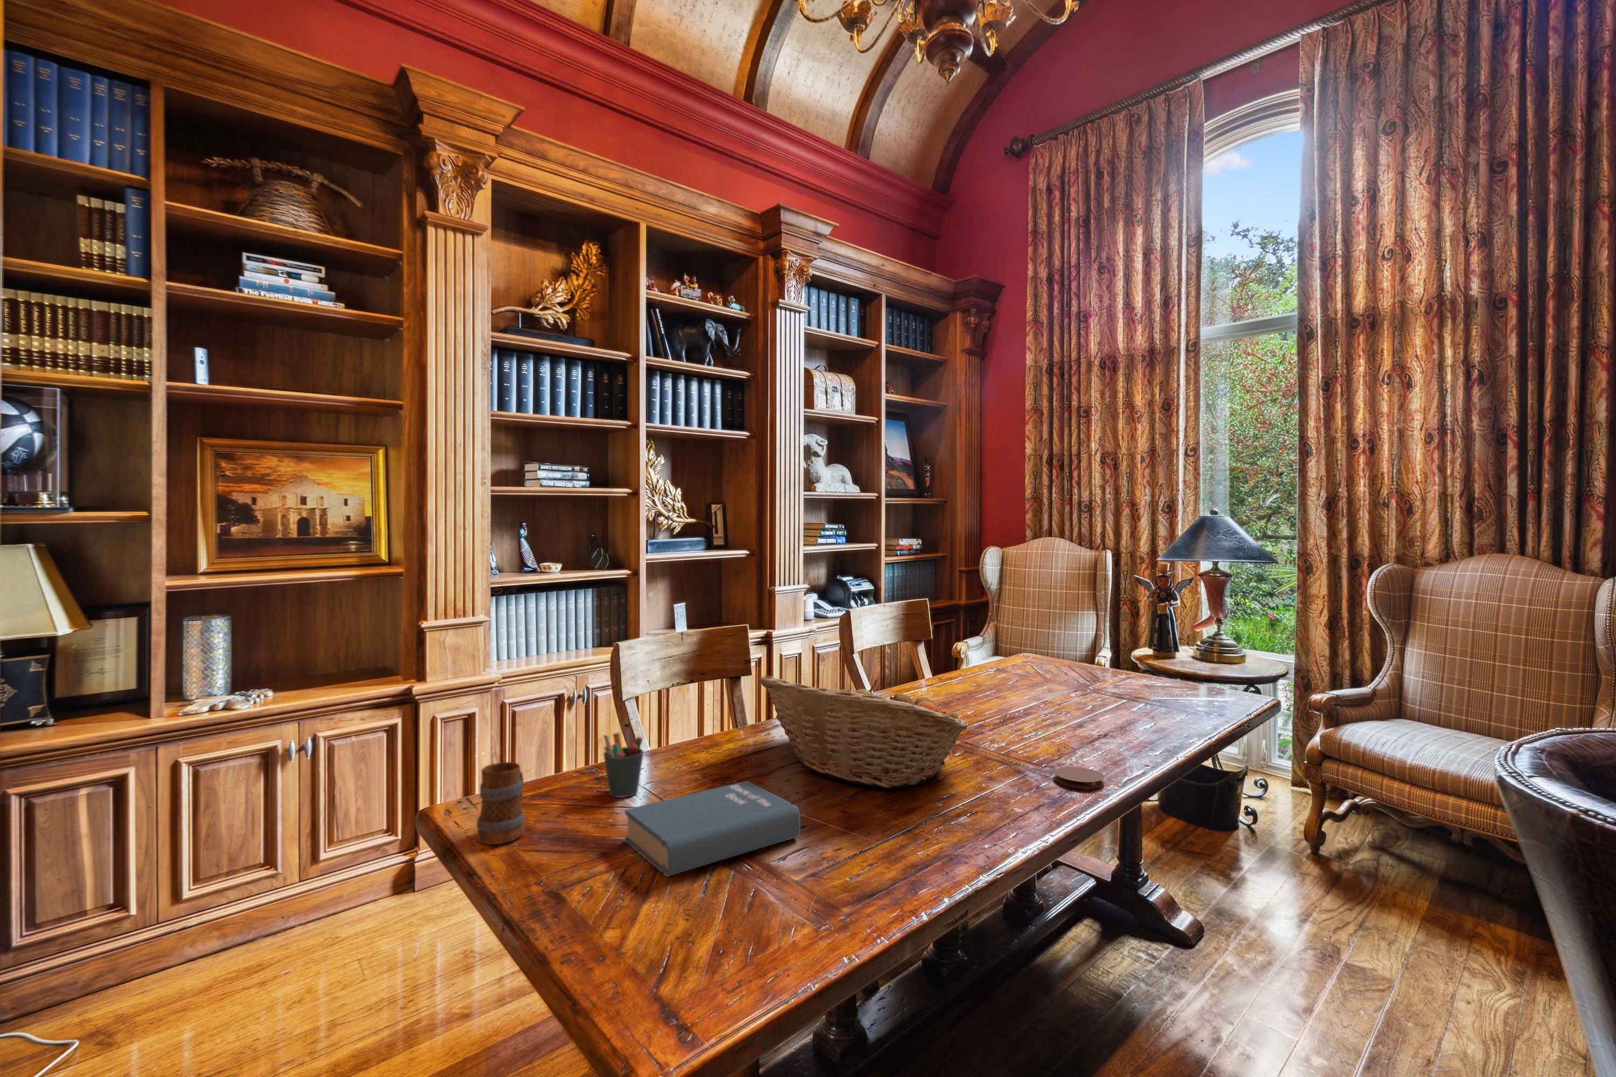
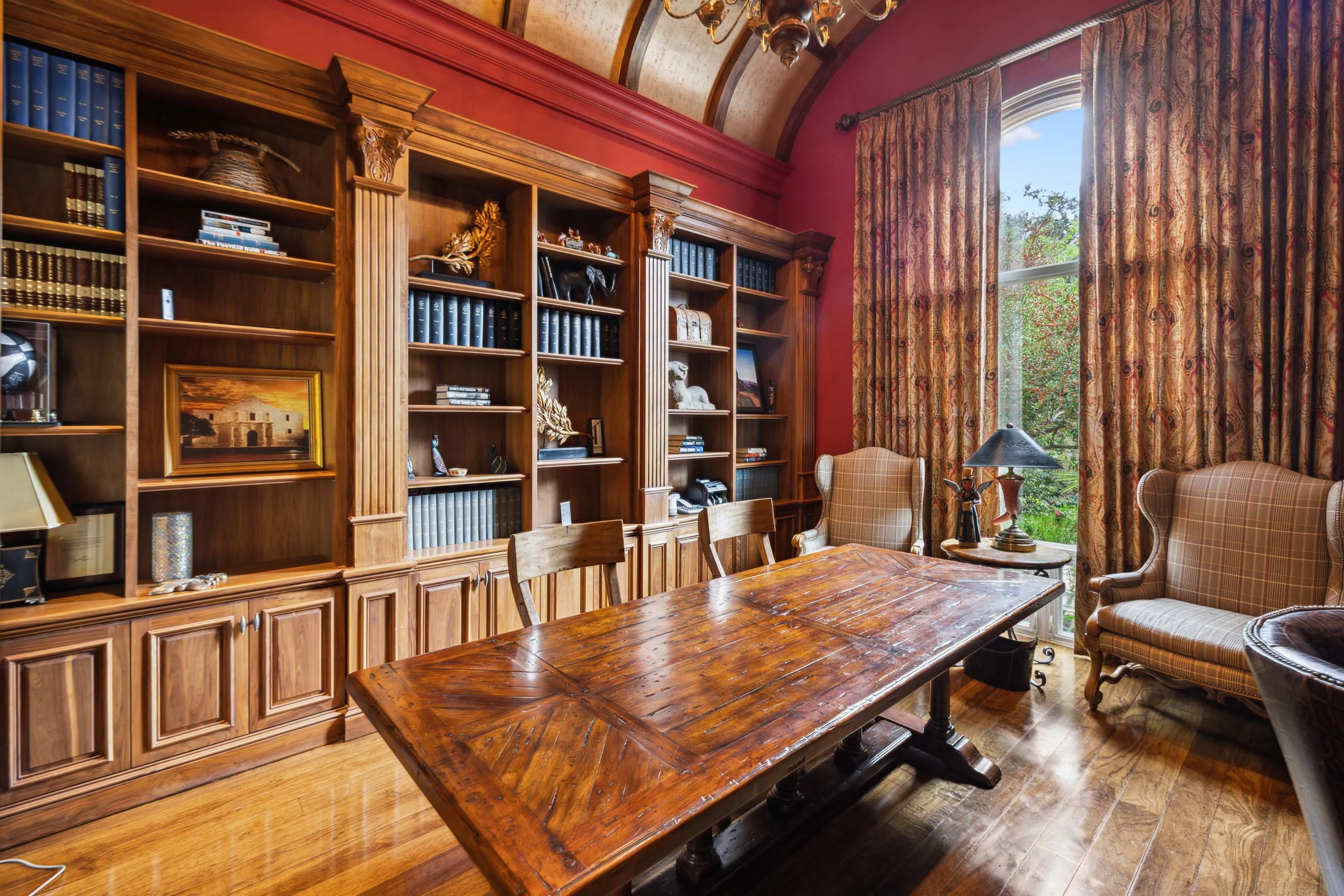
- book (713, 823)
- fruit basket (860, 719)
- coaster (1079, 776)
- mug (506, 797)
- pen holder (623, 761)
